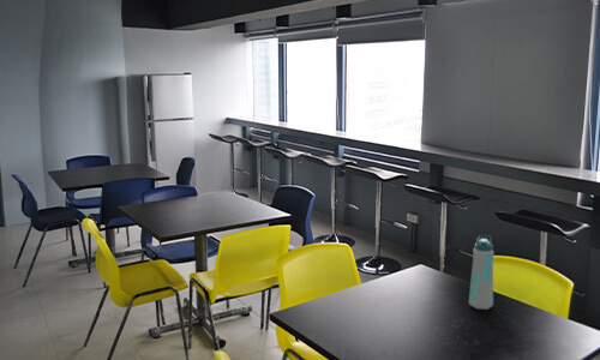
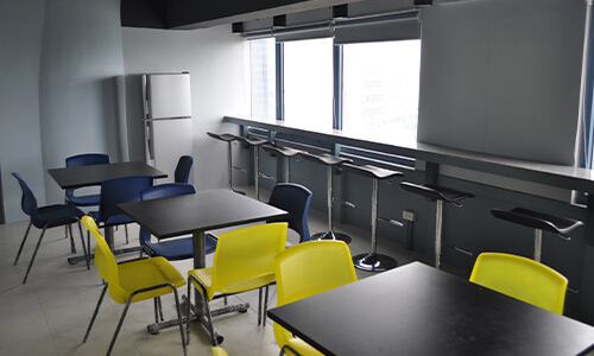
- water bottle (481, 271)
